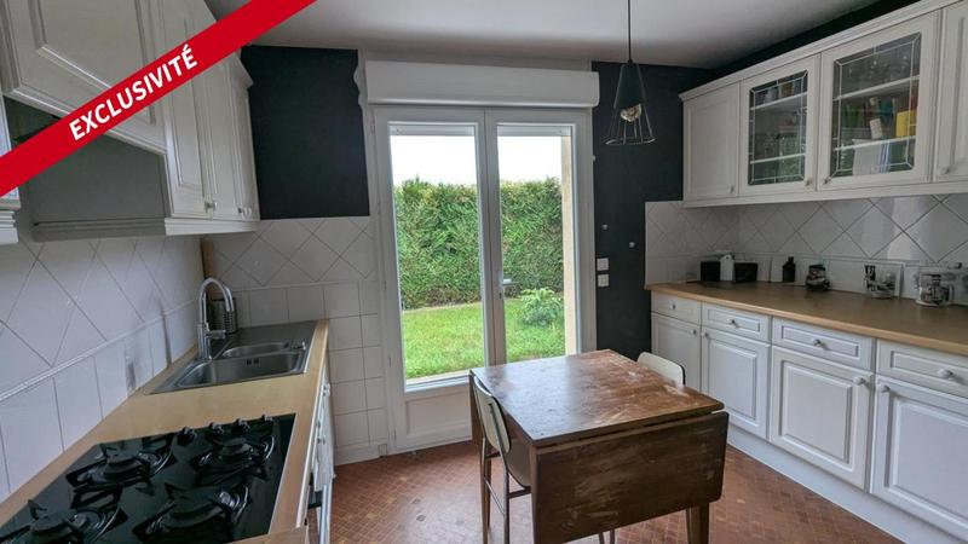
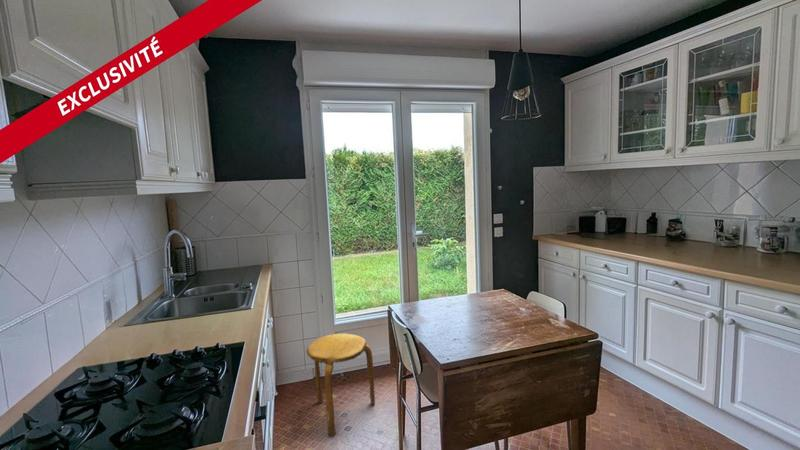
+ stool (331, 375)
